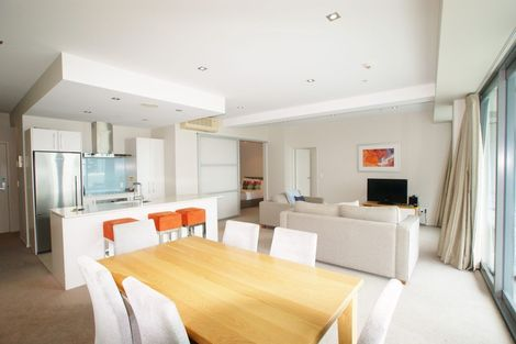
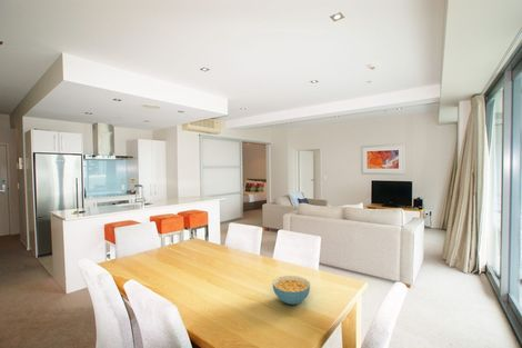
+ cereal bowl (291, 292)
